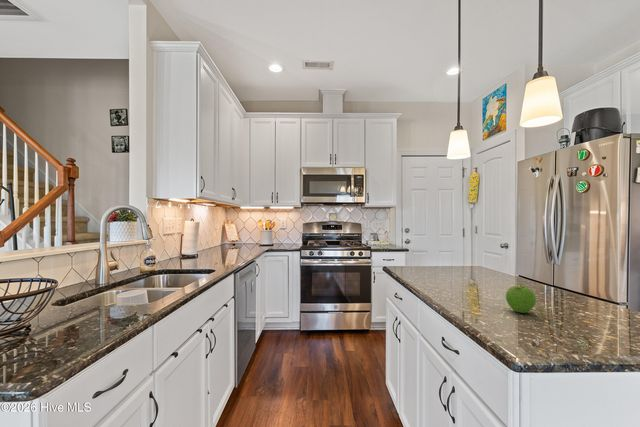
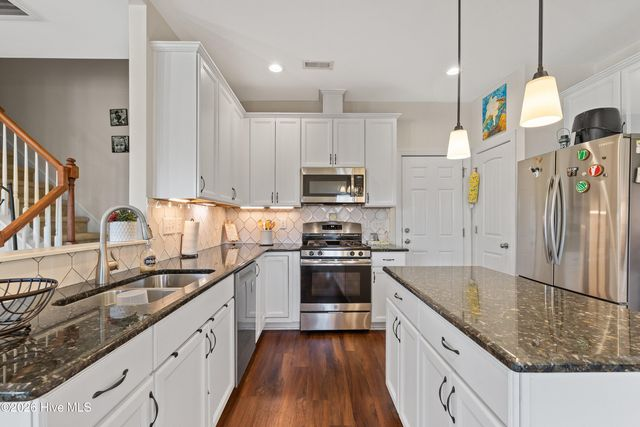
- fruit (520, 297)
